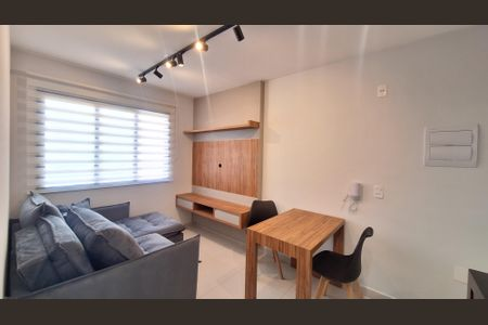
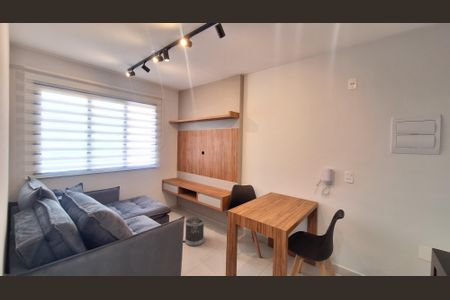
+ wastebasket (194, 230)
